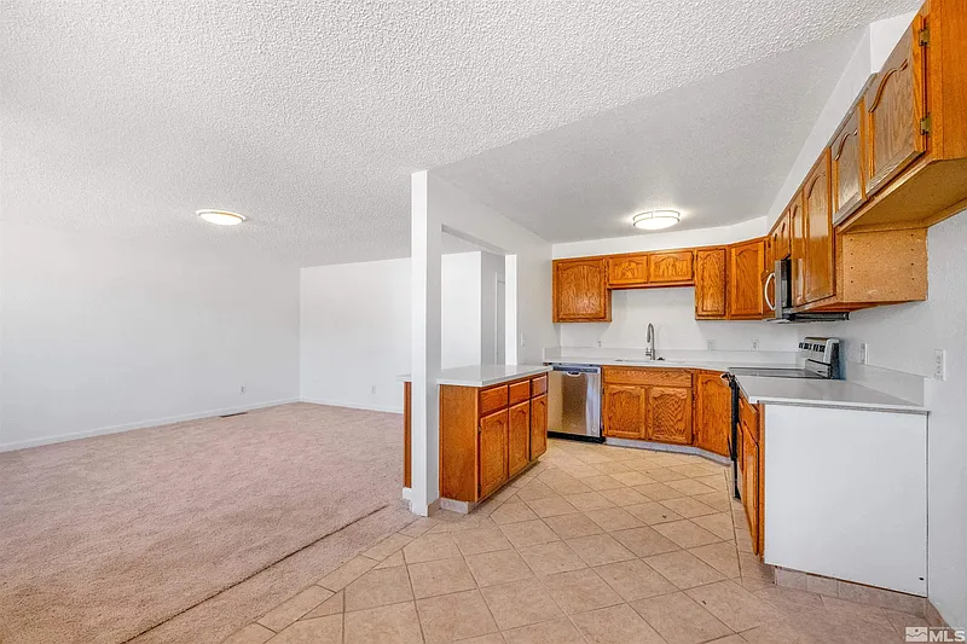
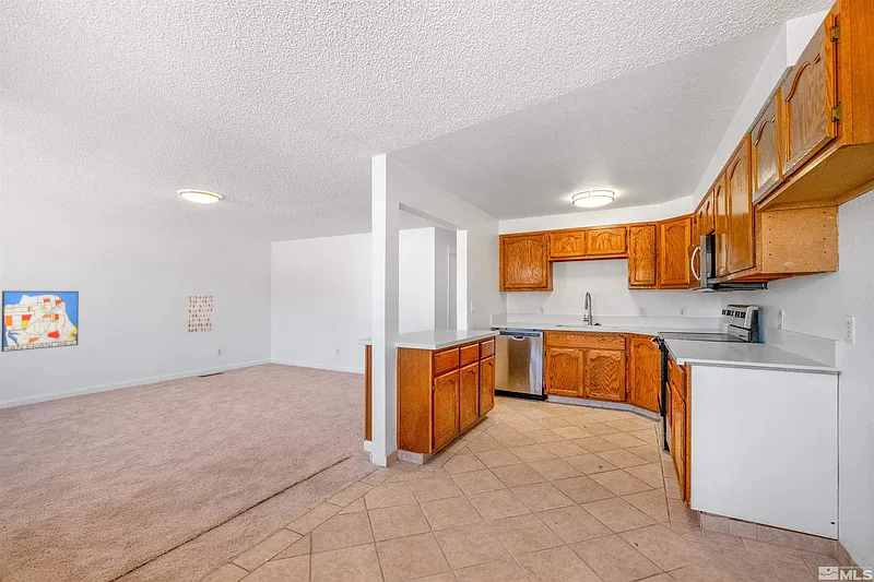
+ wall art (42, 319)
+ wall art (200, 313)
